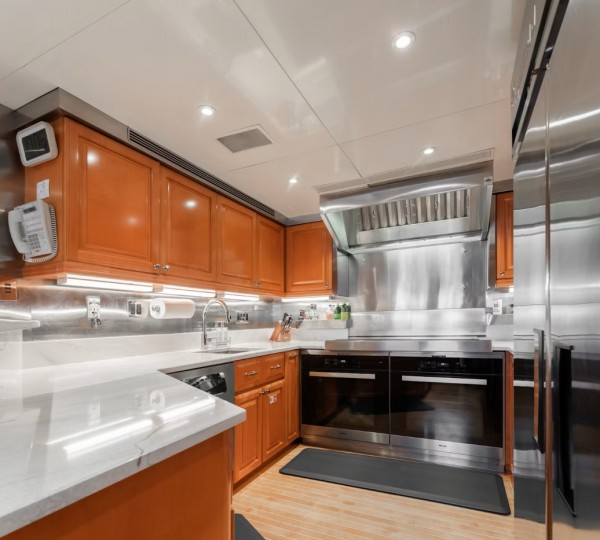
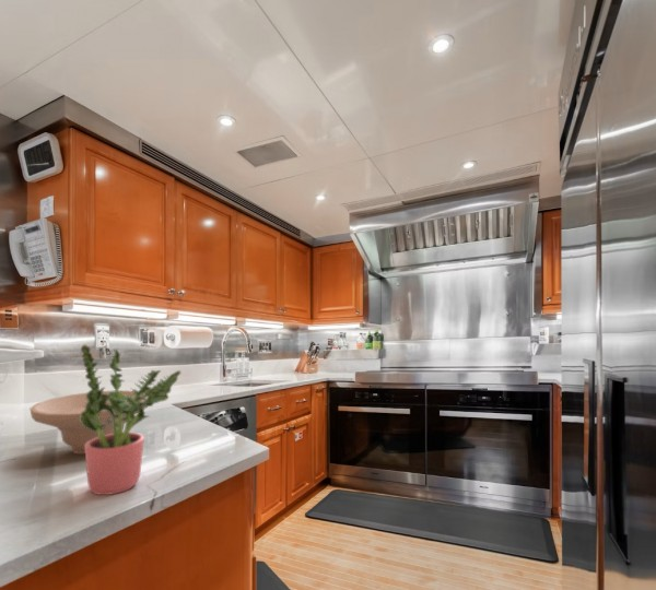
+ bowl (90, 429)
+ potted plant (130, 410)
